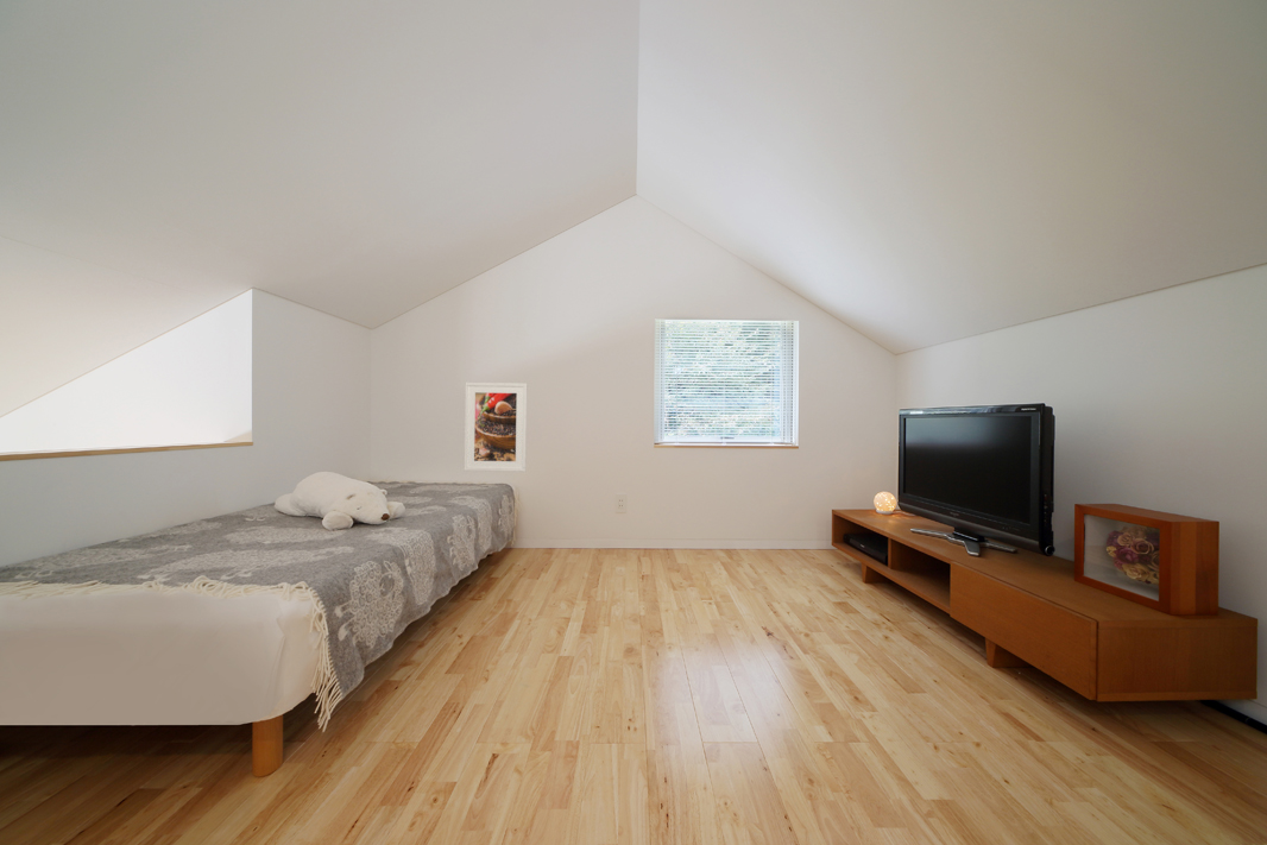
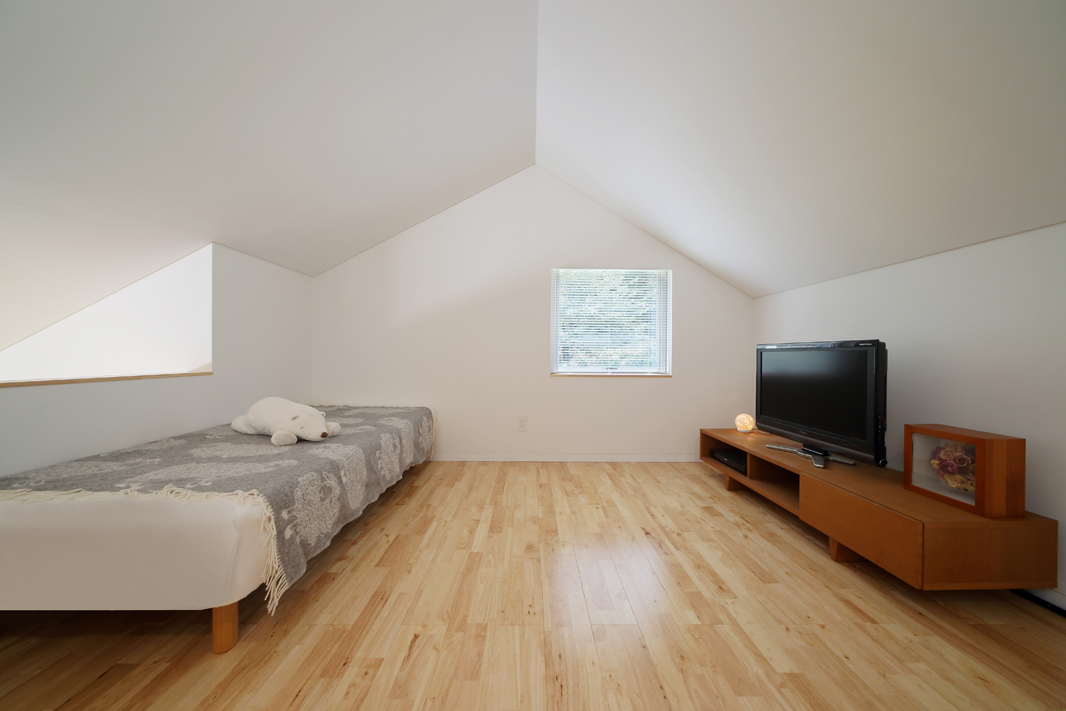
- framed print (496, 427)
